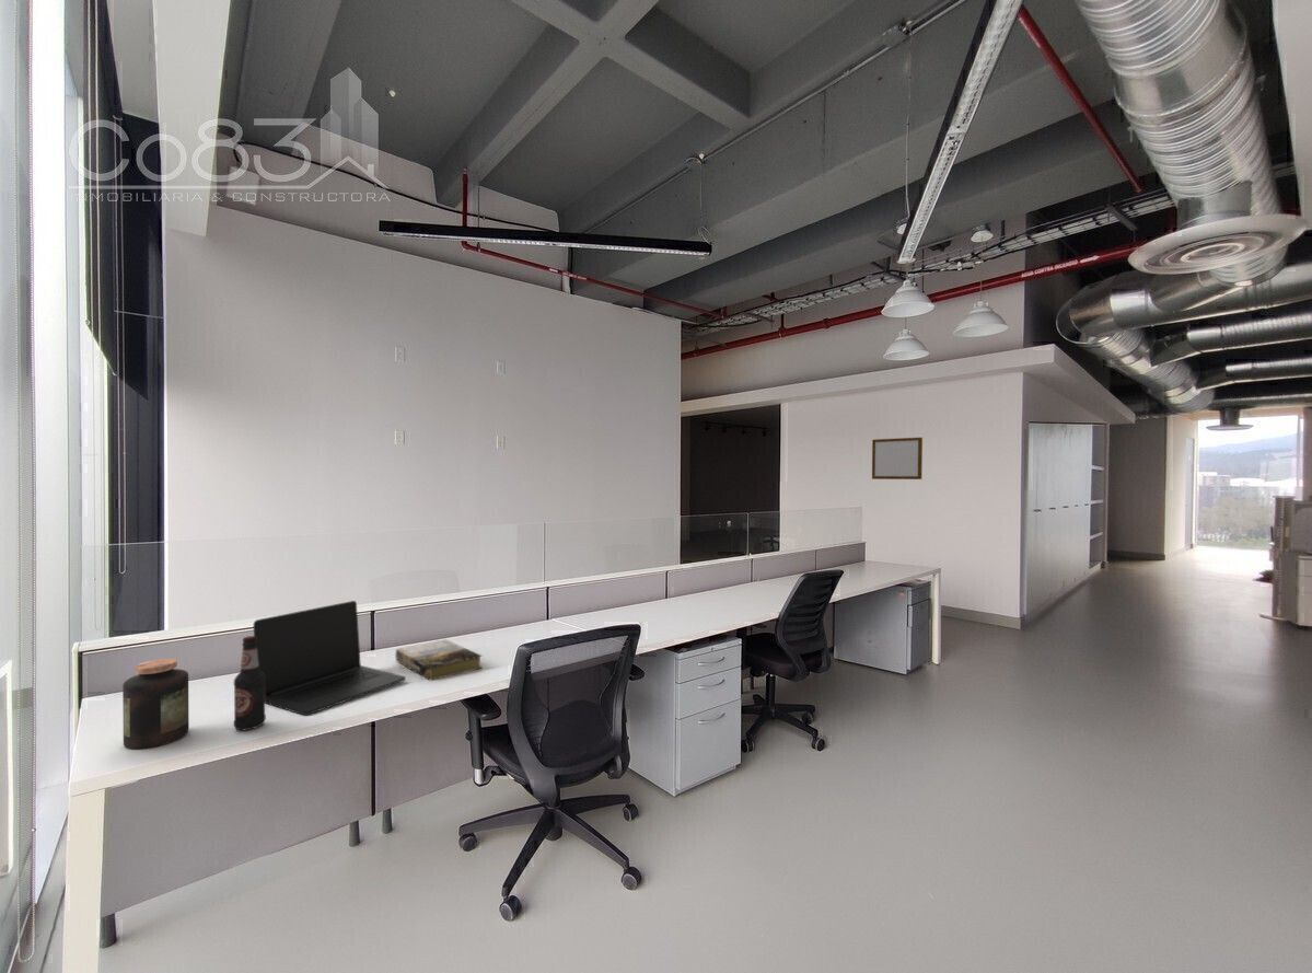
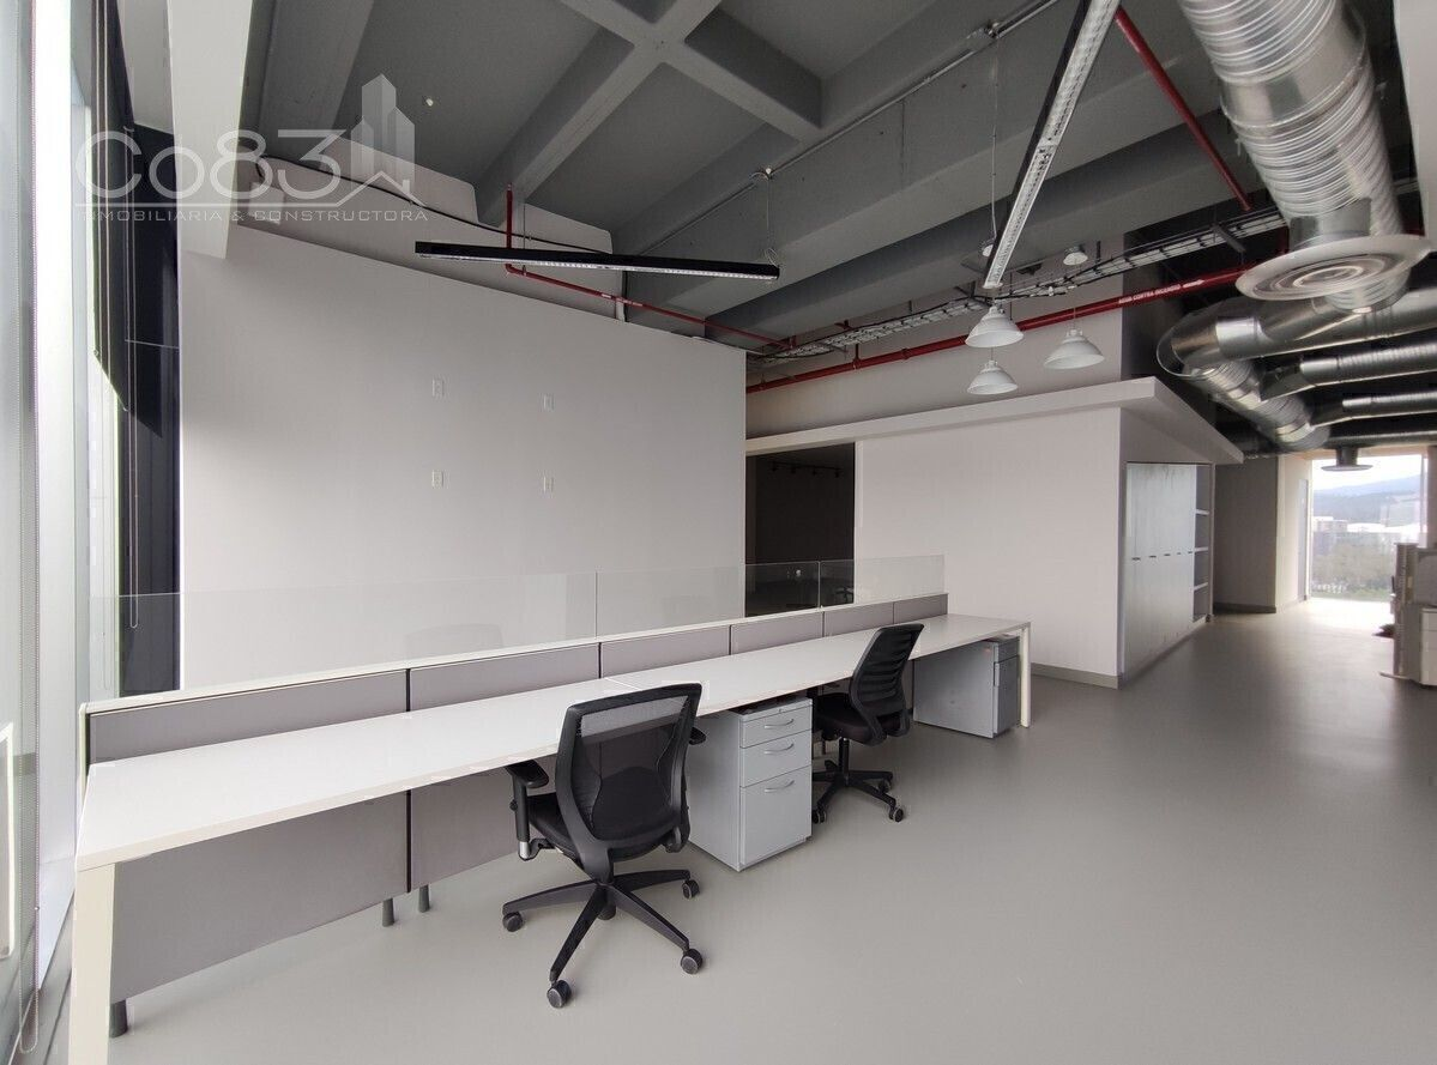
- jar (156, 700)
- laptop (333, 652)
- book (438, 658)
- writing board (896, 459)
- bottle (249, 682)
